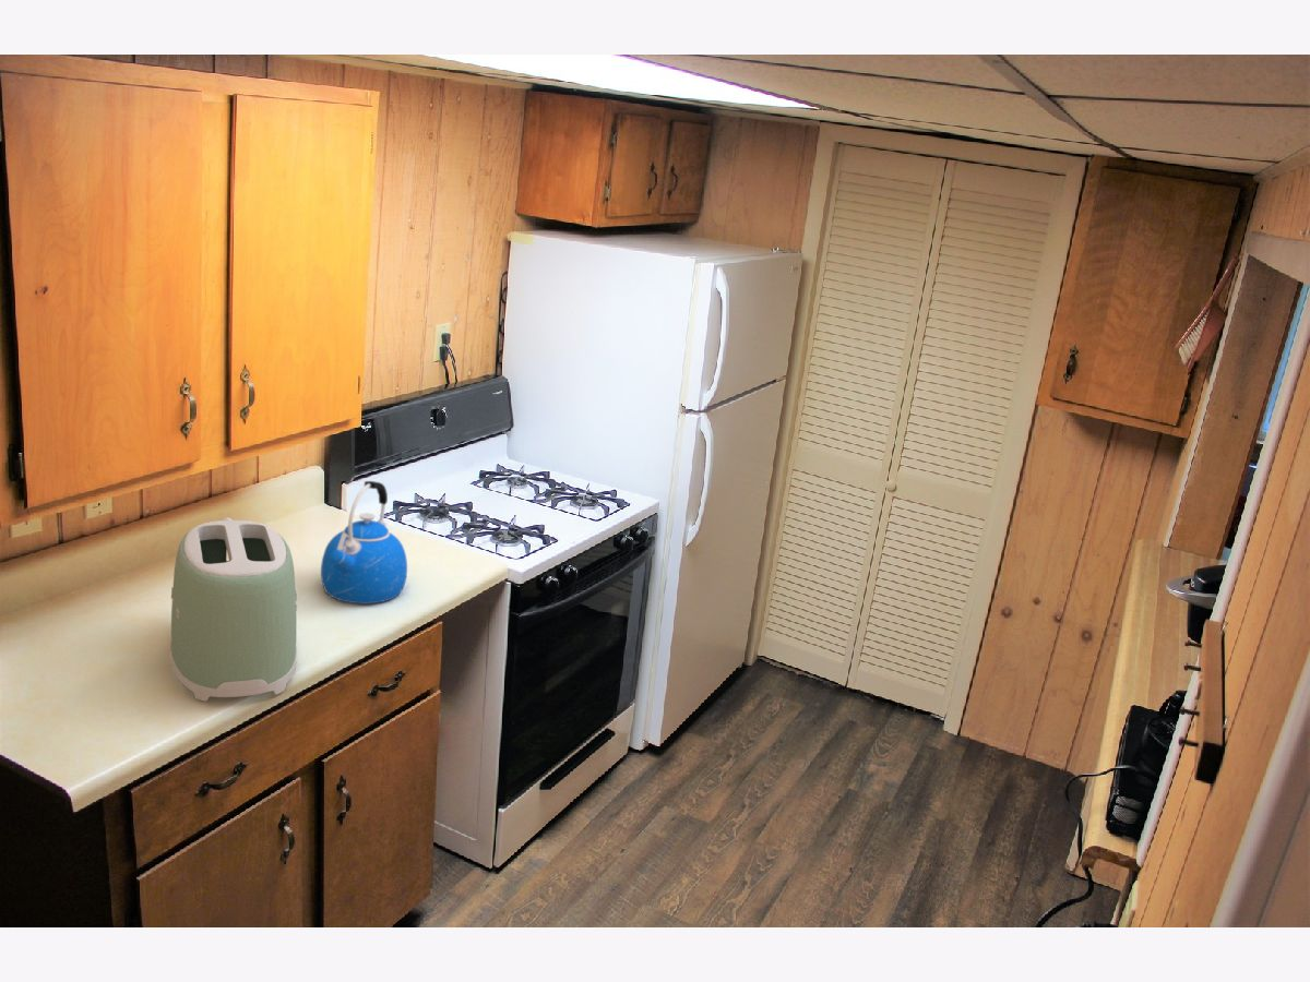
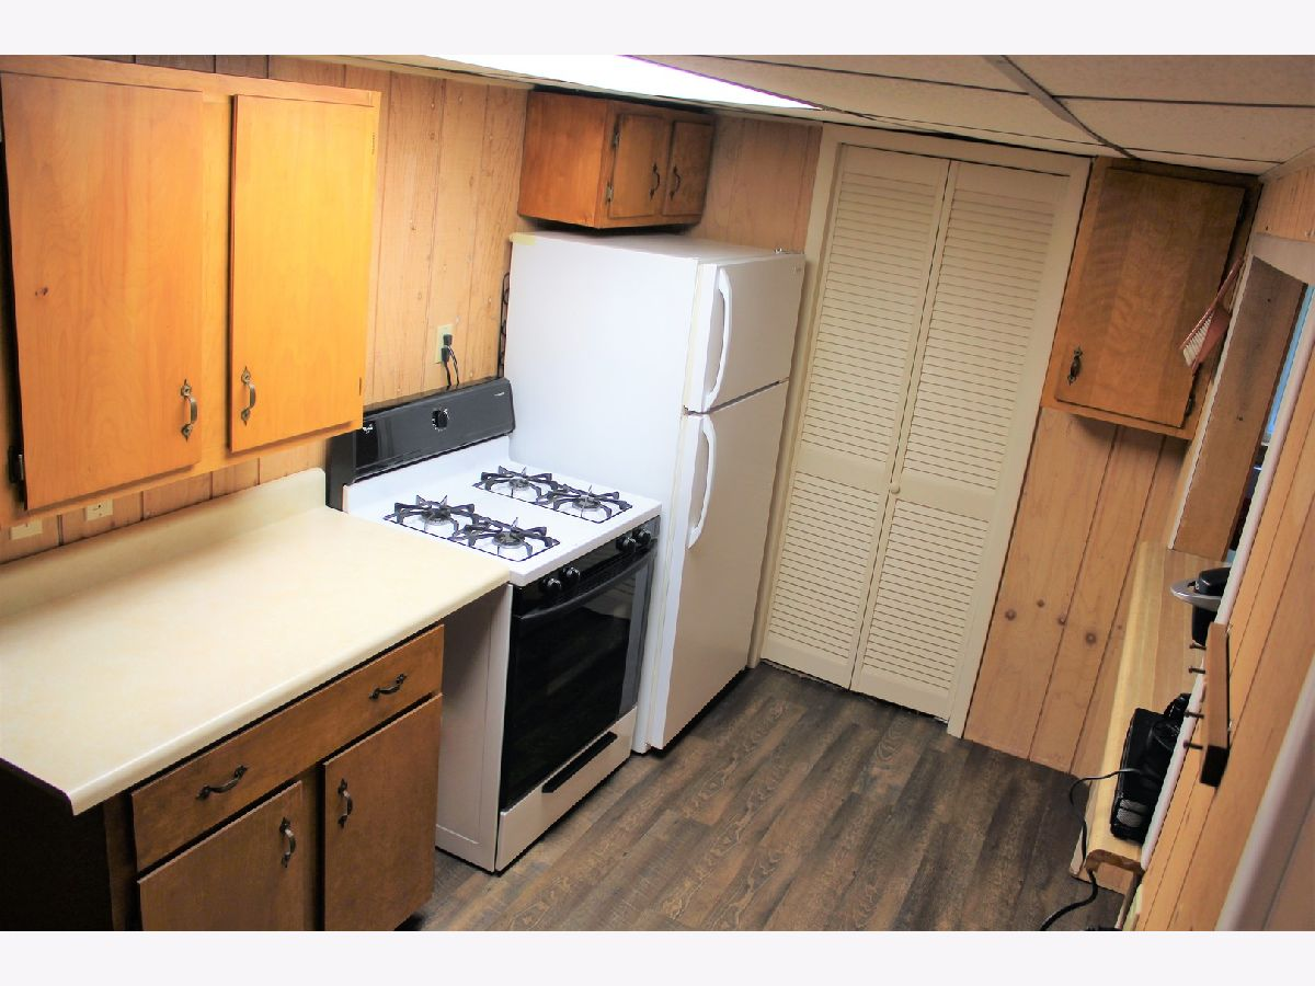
- kettle (360, 539)
- toaster (235, 600)
